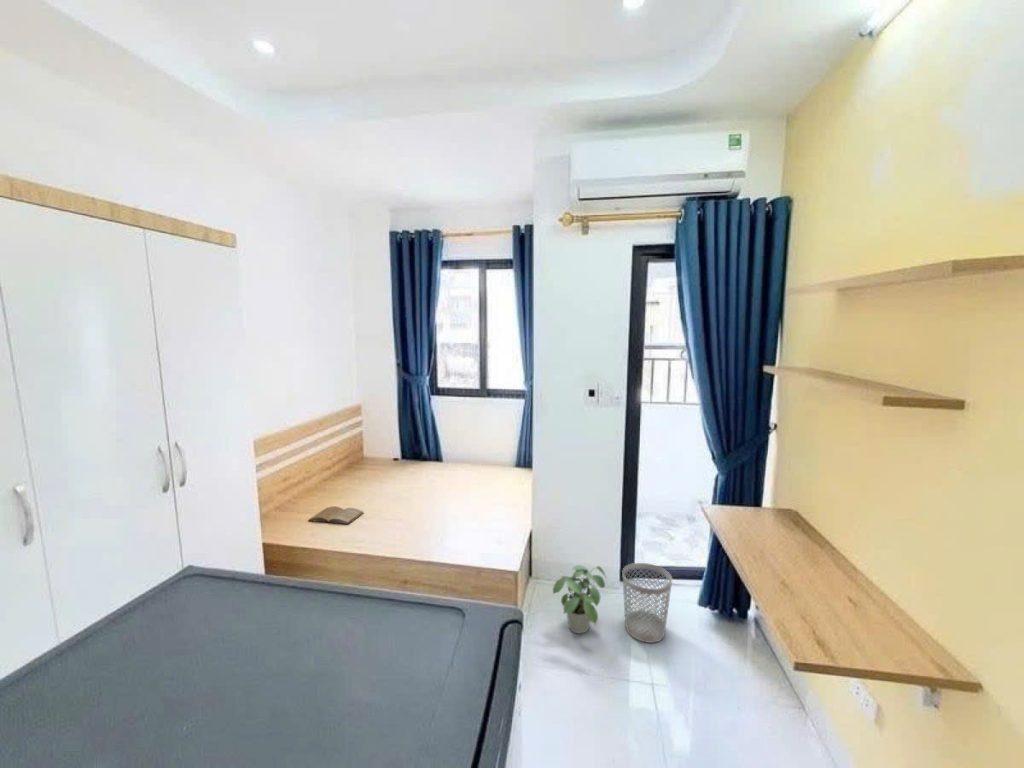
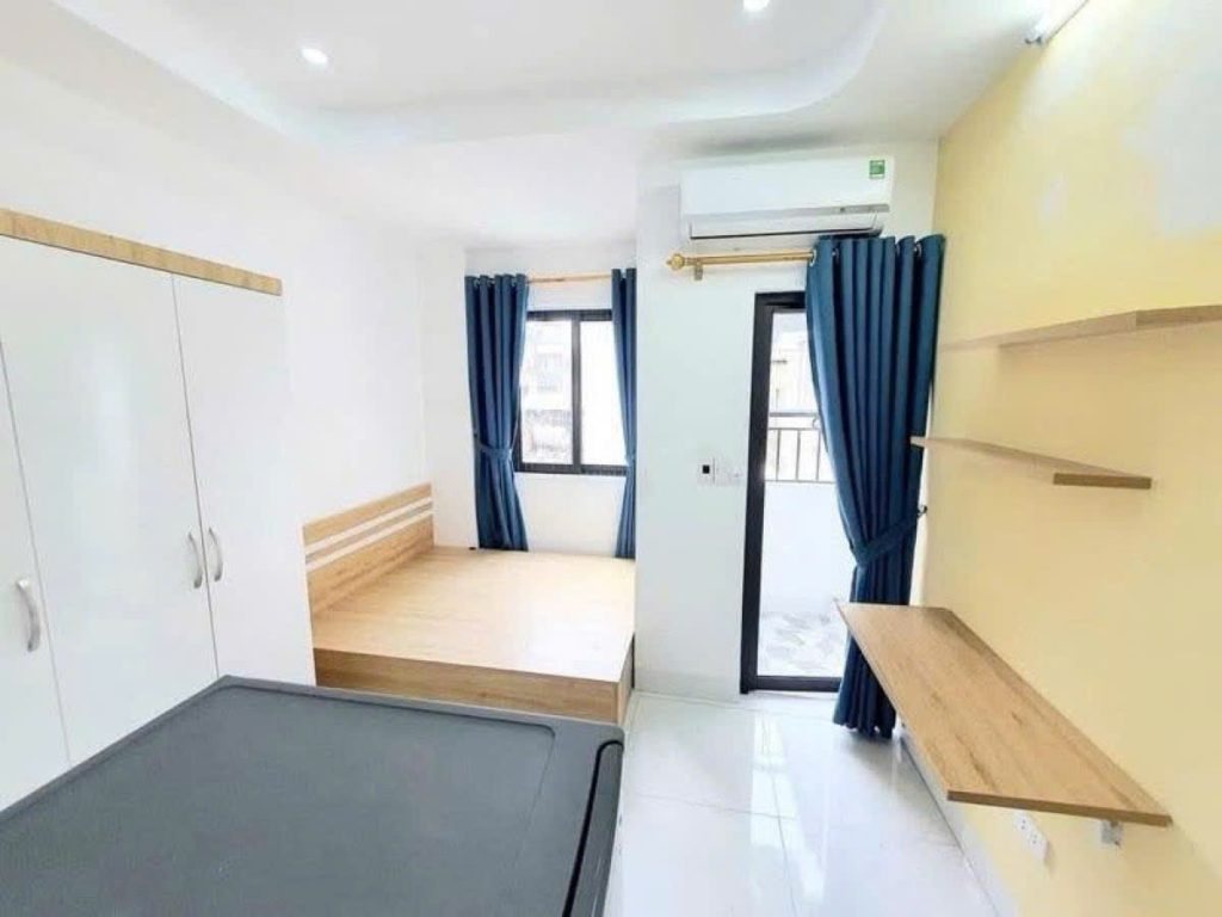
- potted plant (579, 602)
- wastebasket (646, 602)
- book (336, 514)
